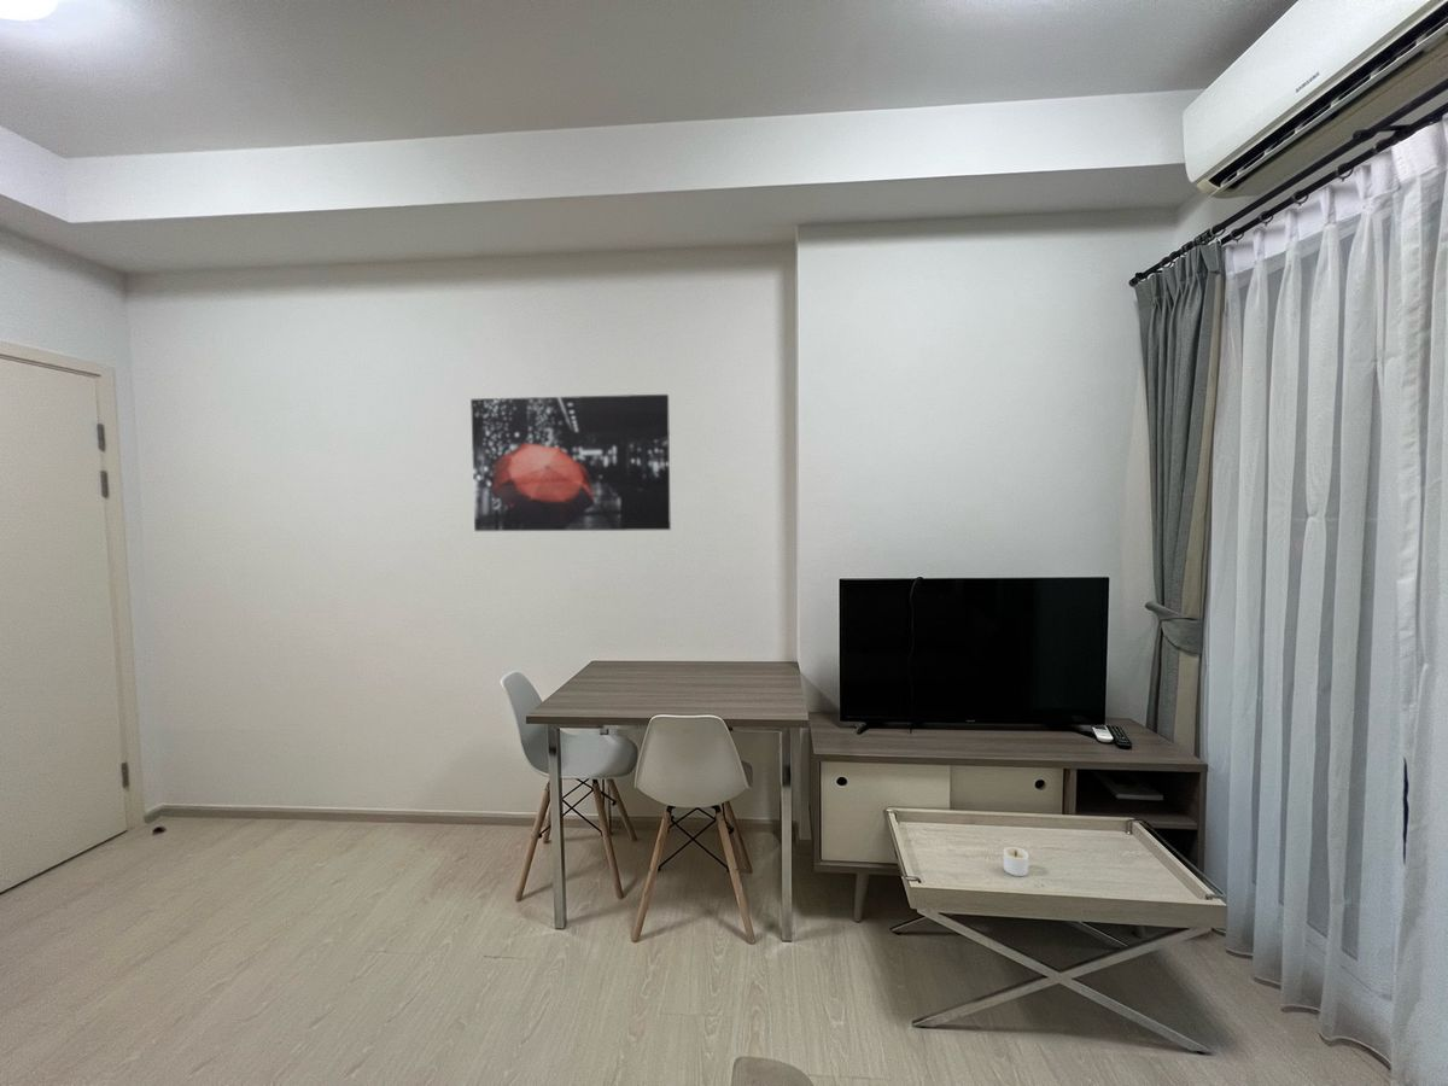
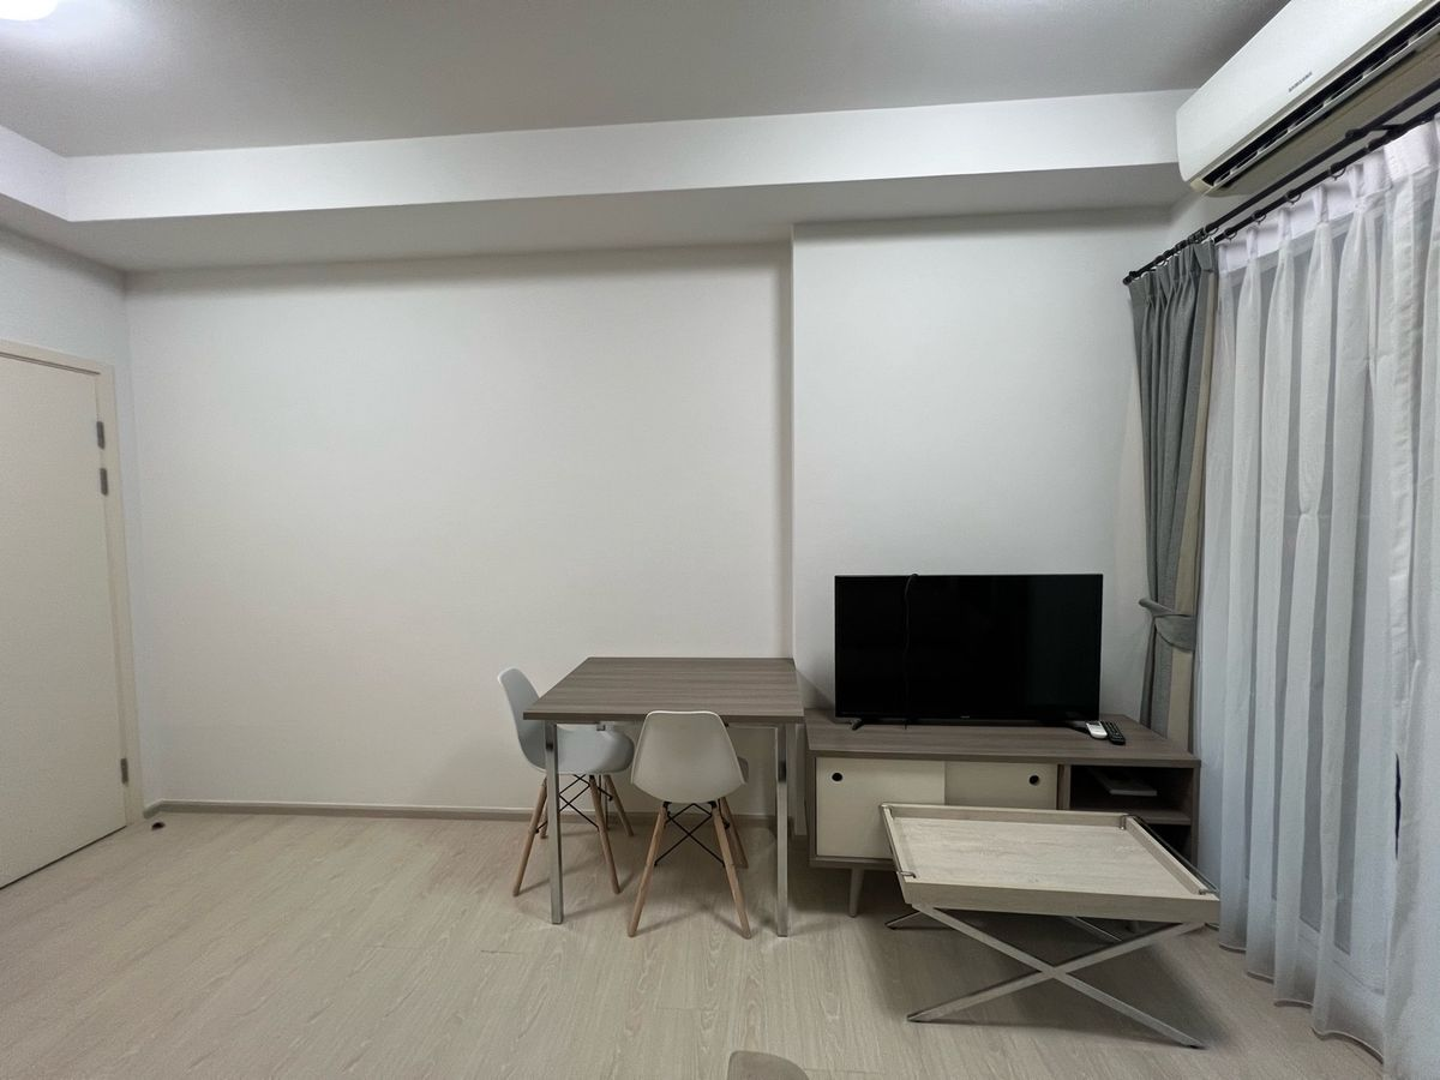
- wall art (570, 463)
- candle (1021, 860)
